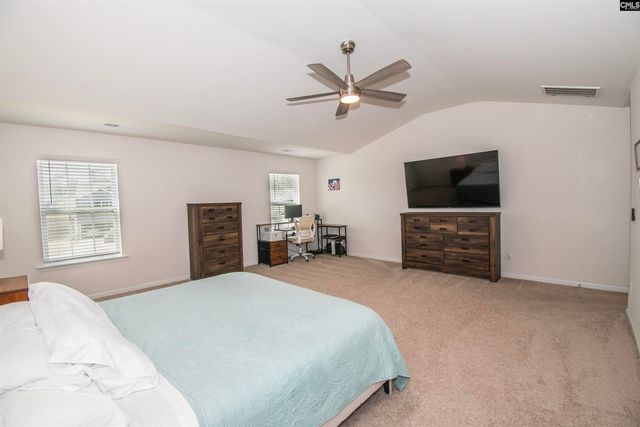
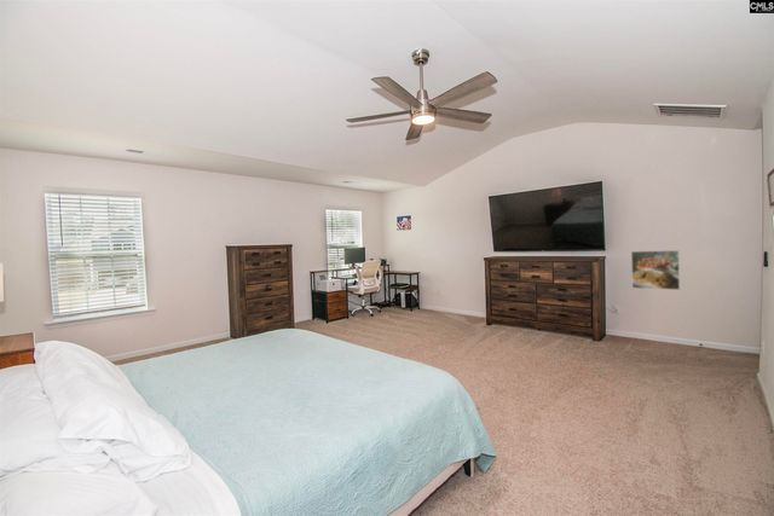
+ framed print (654, 269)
